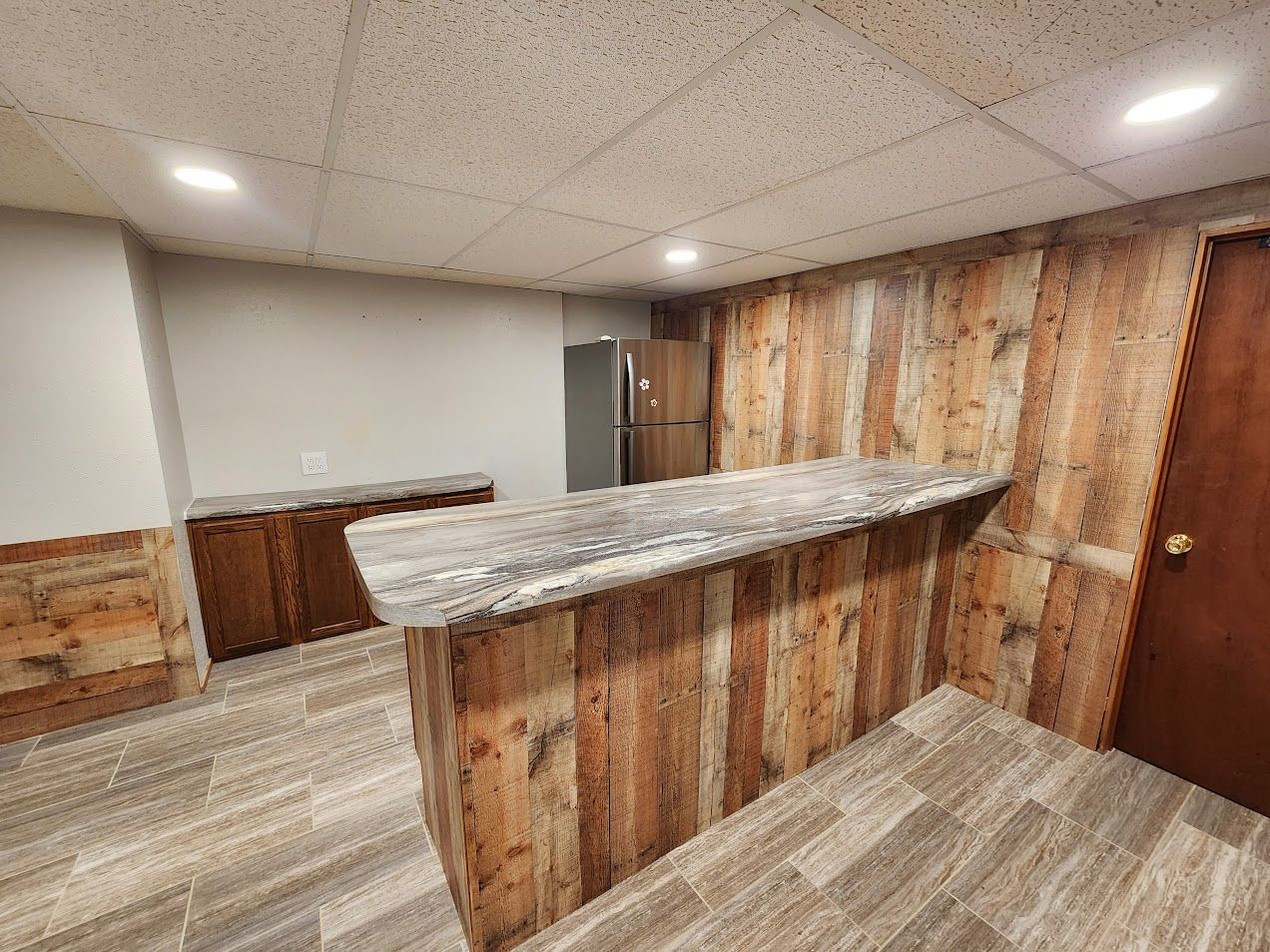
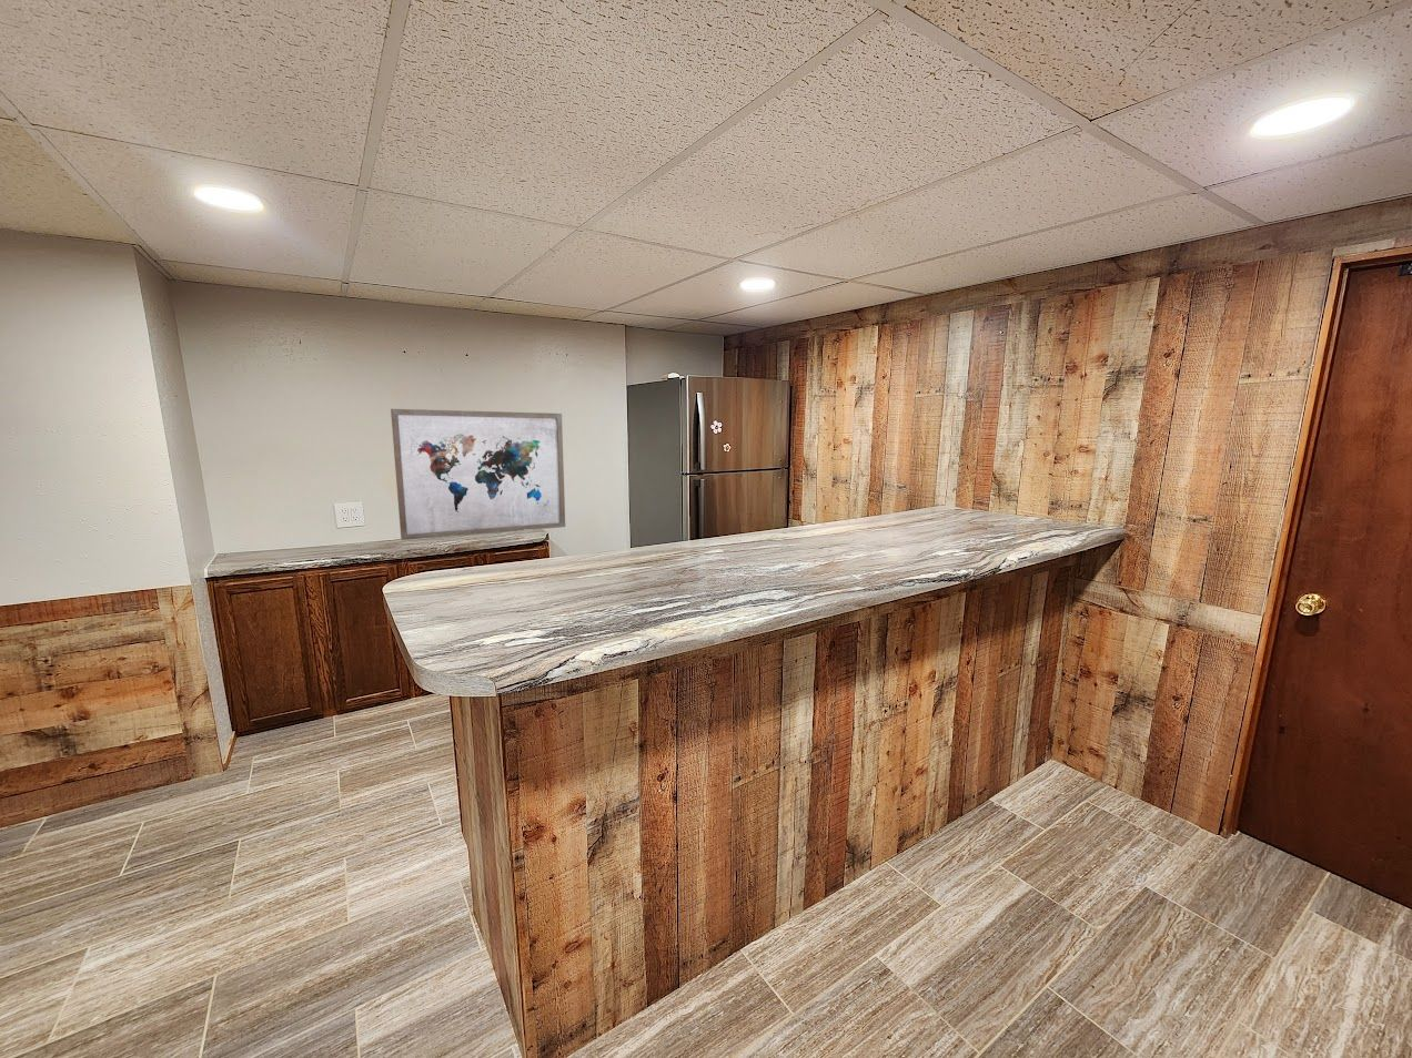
+ wall art (485, 472)
